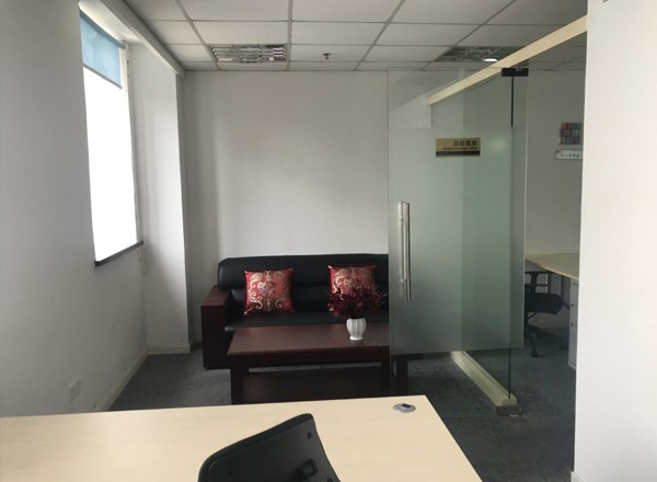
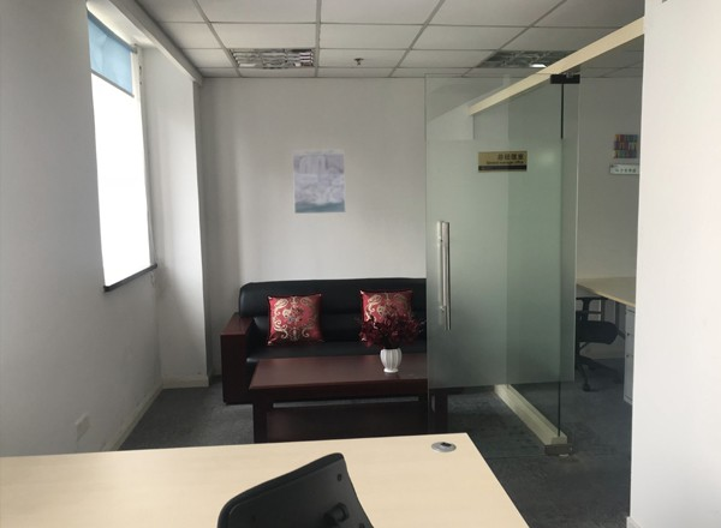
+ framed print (318, 181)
